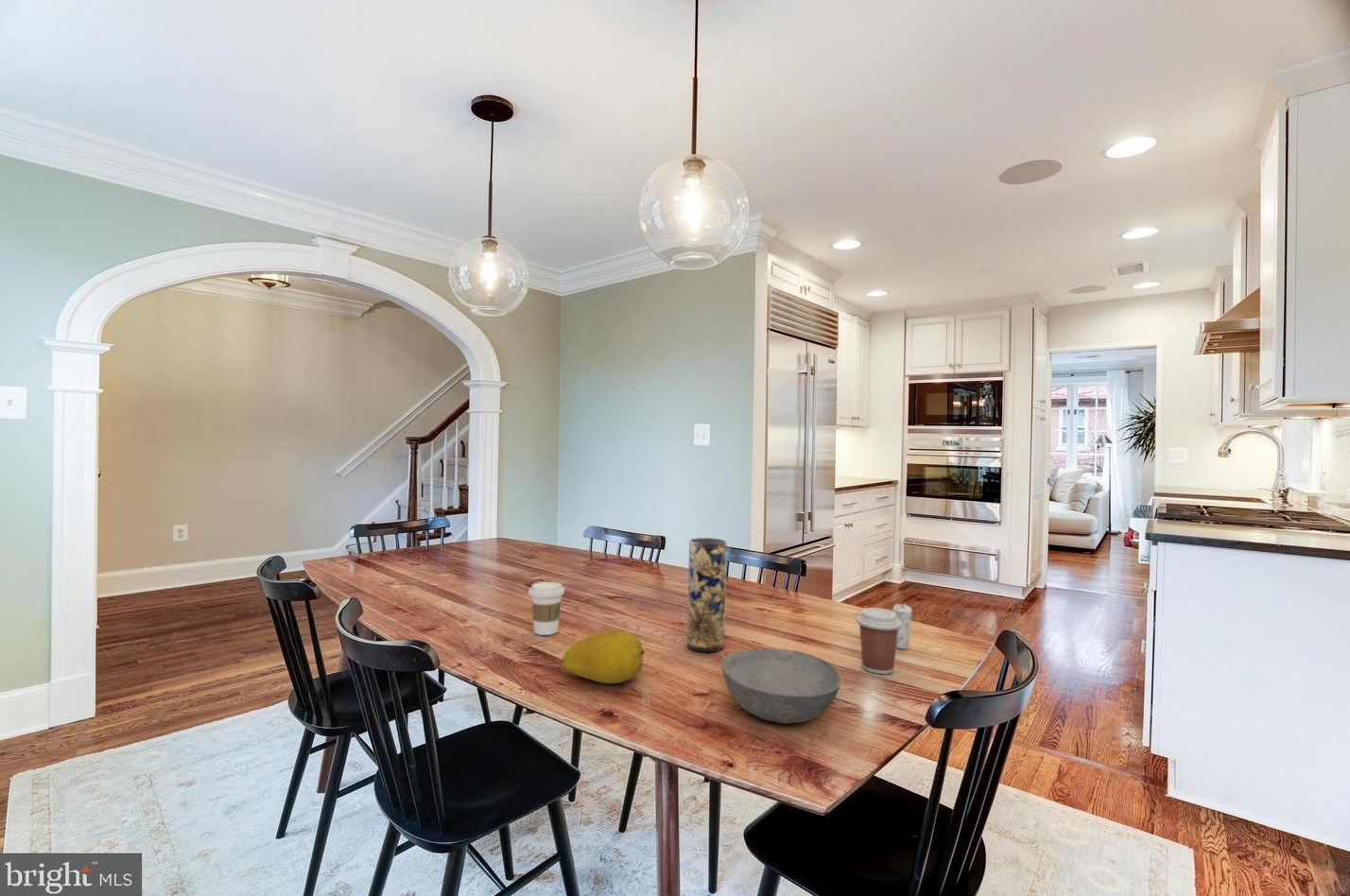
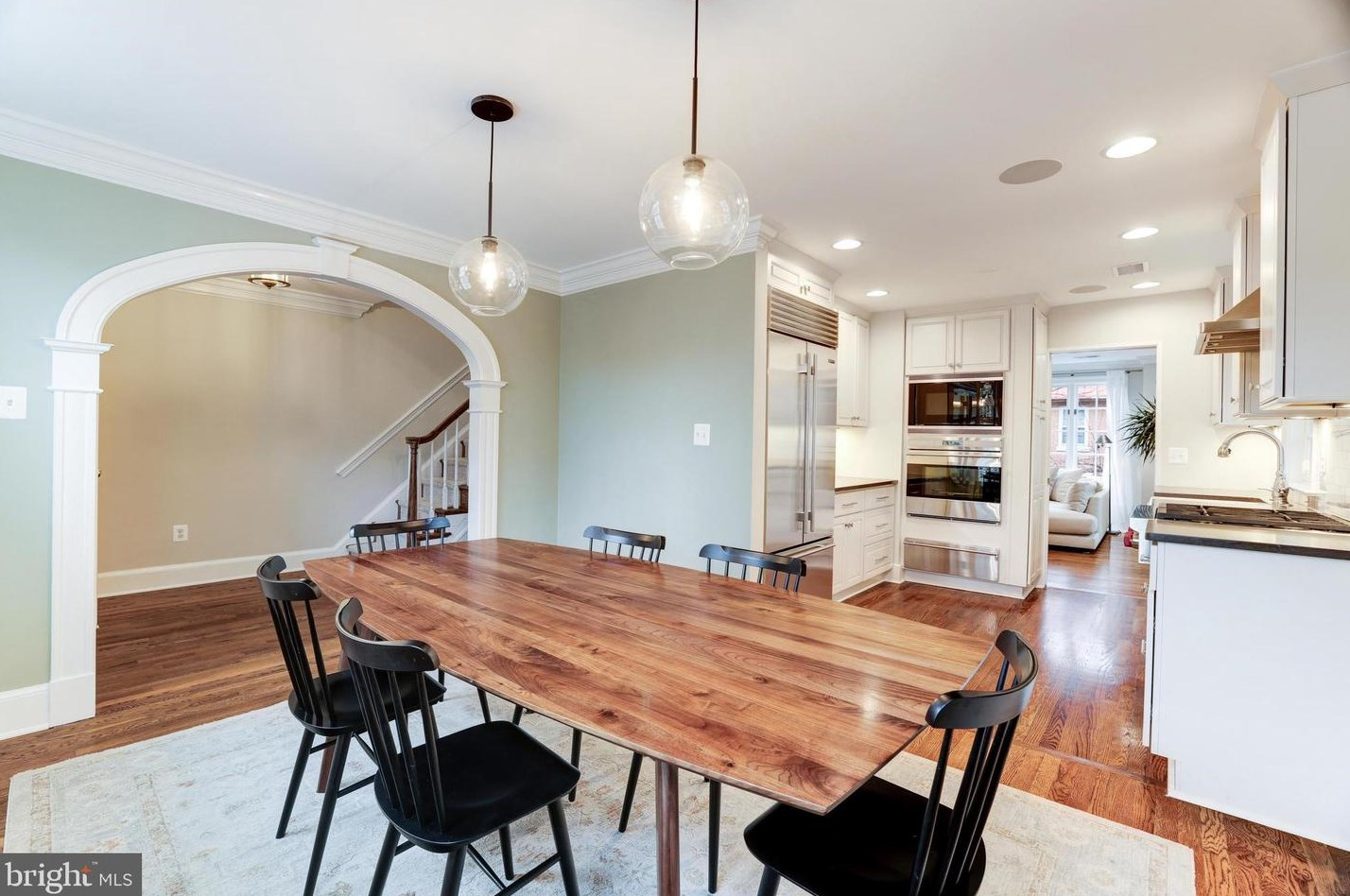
- candle (902, 622)
- vase (706, 593)
- fruit (602, 654)
- coffee cup (878, 640)
- coffee cup (545, 608)
- bowl (779, 688)
